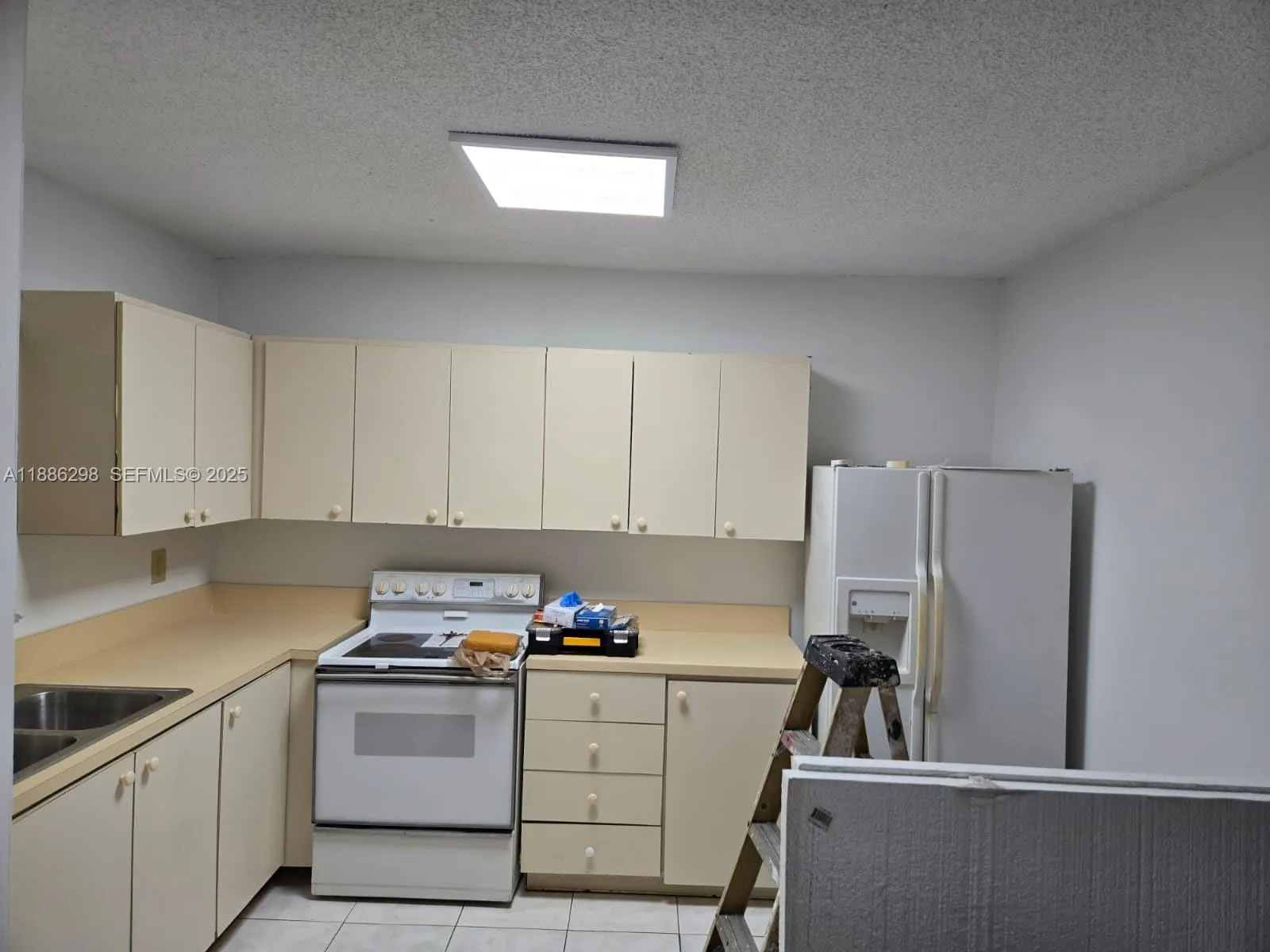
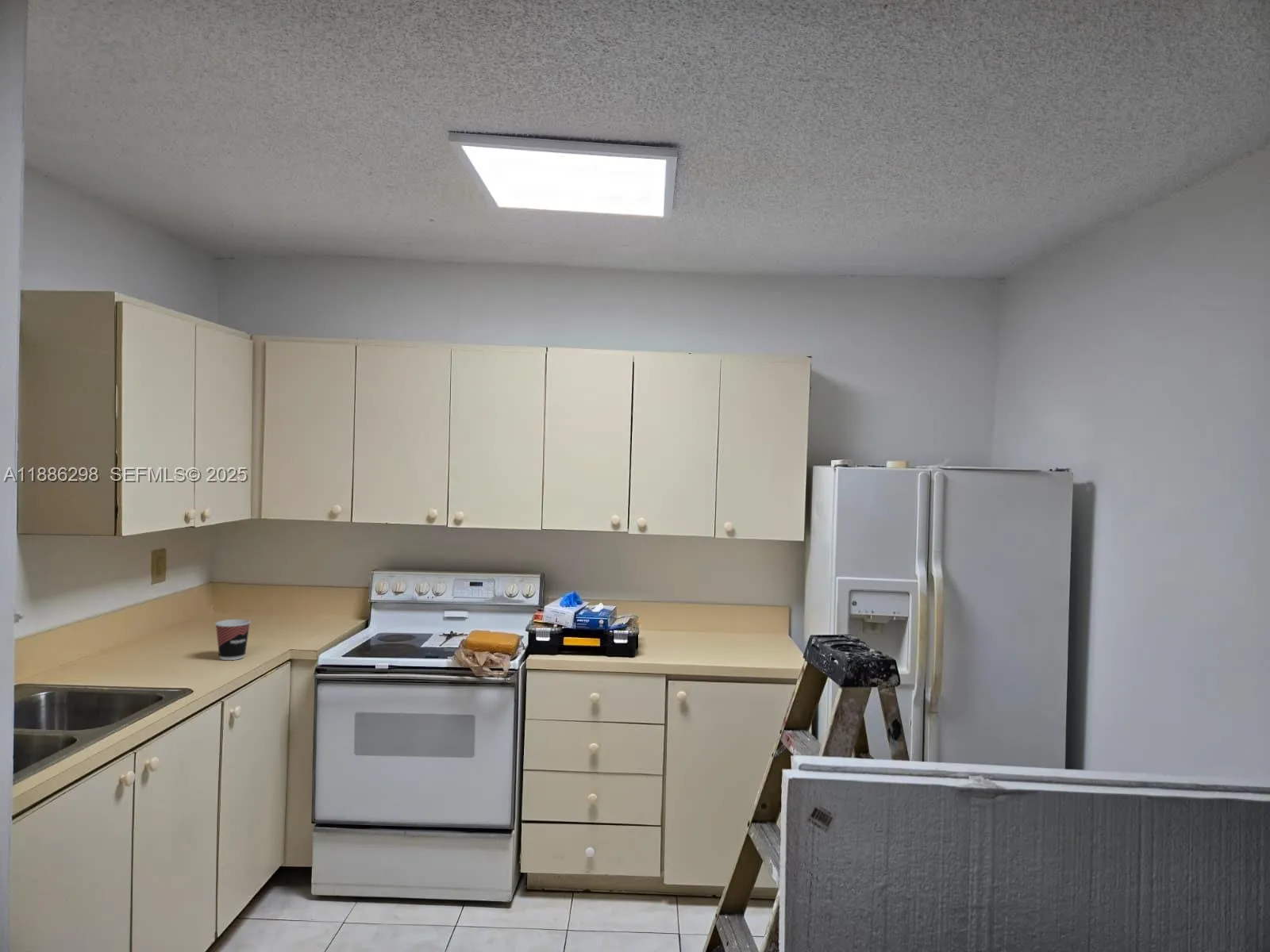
+ cup (233, 639)
